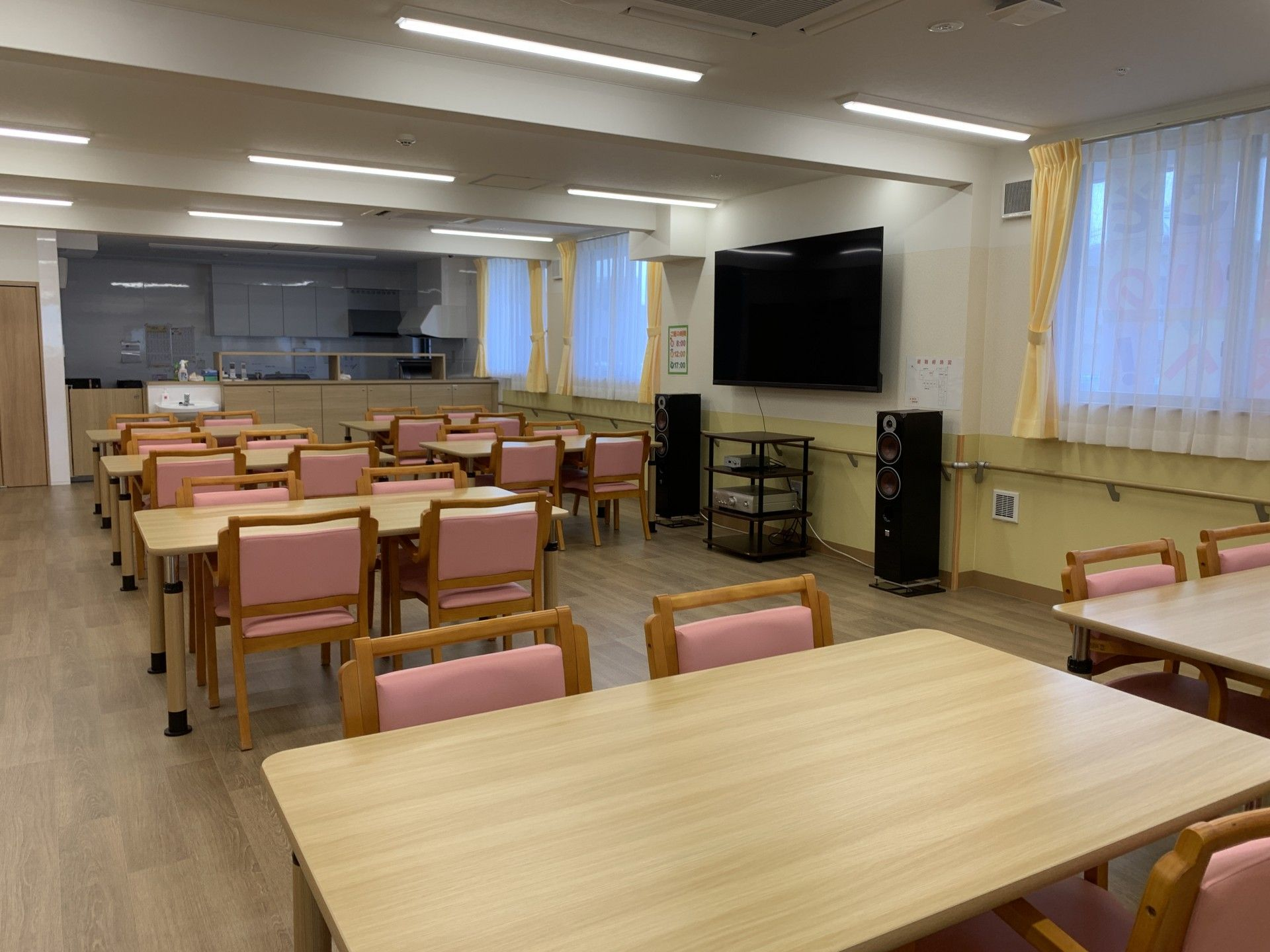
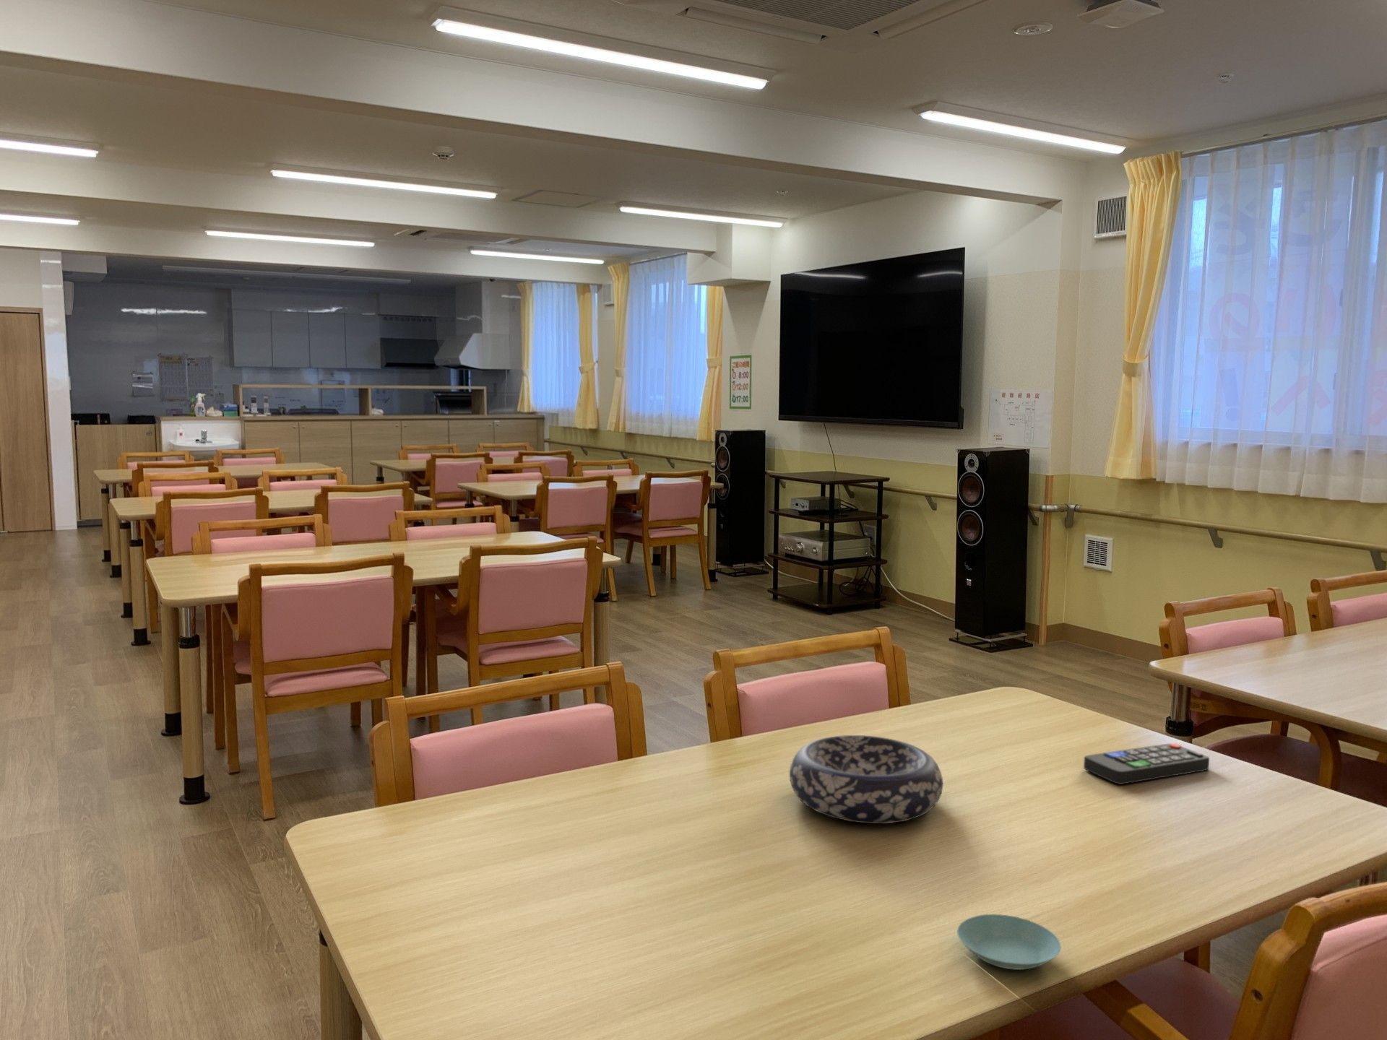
+ decorative bowl (865, 778)
+ saucer (1008, 946)
+ remote control (1147, 761)
